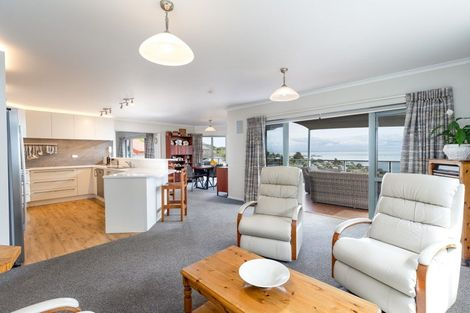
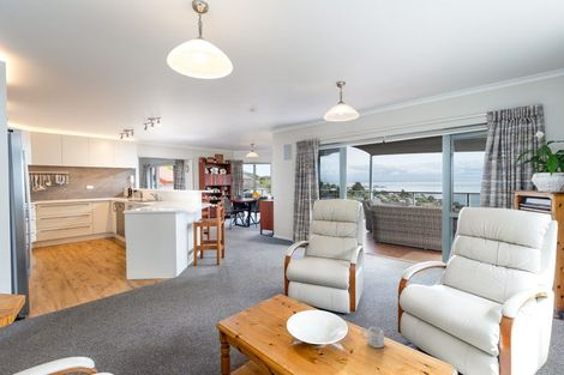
+ mug (372, 335)
